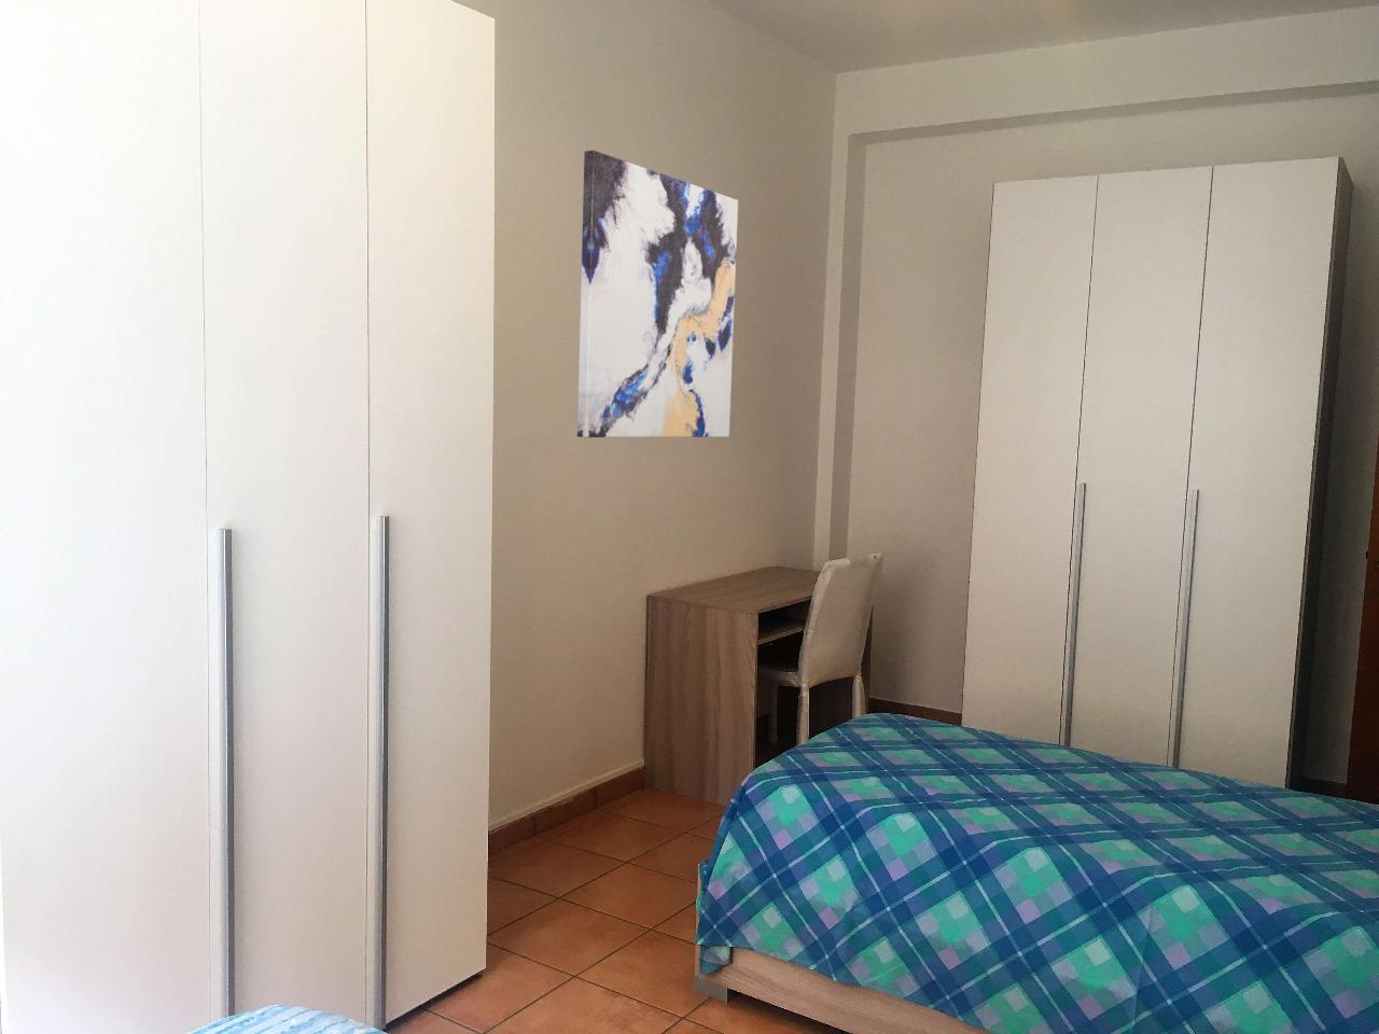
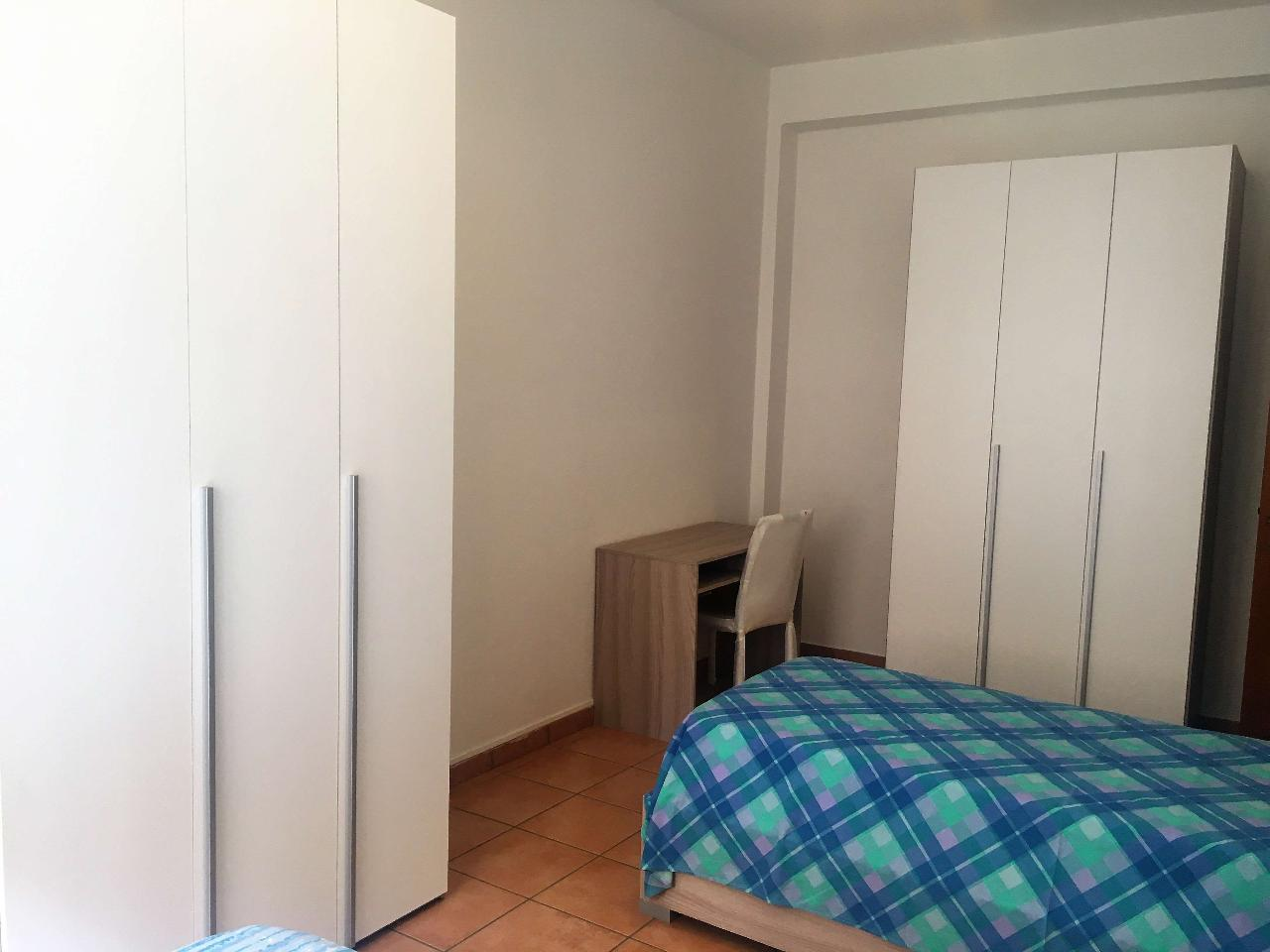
- wall art (663, 308)
